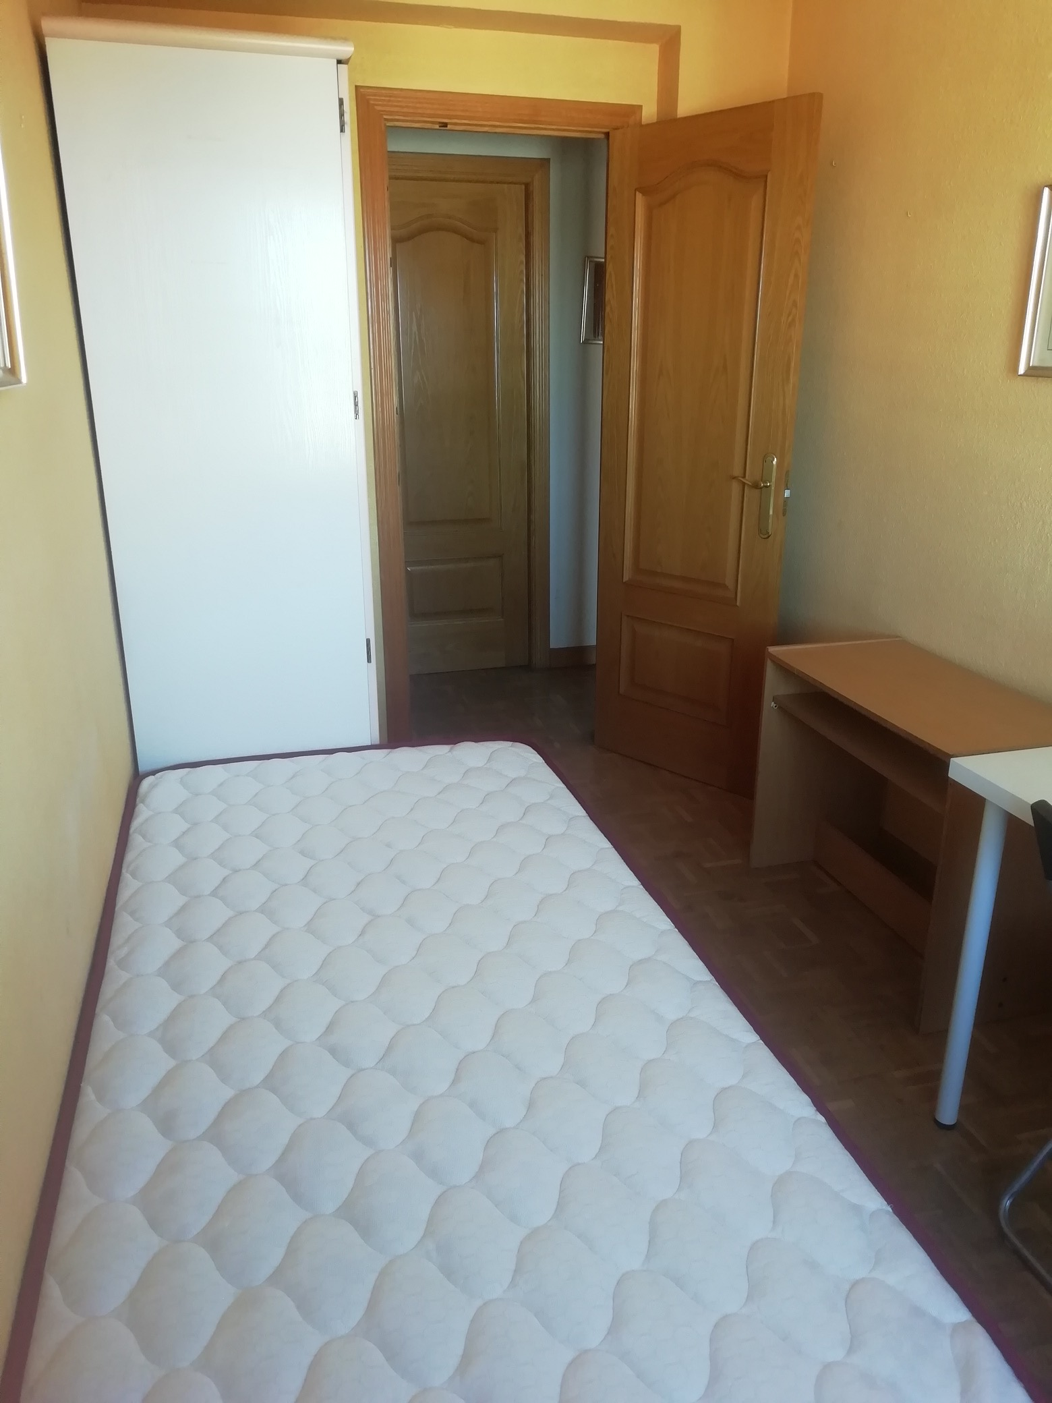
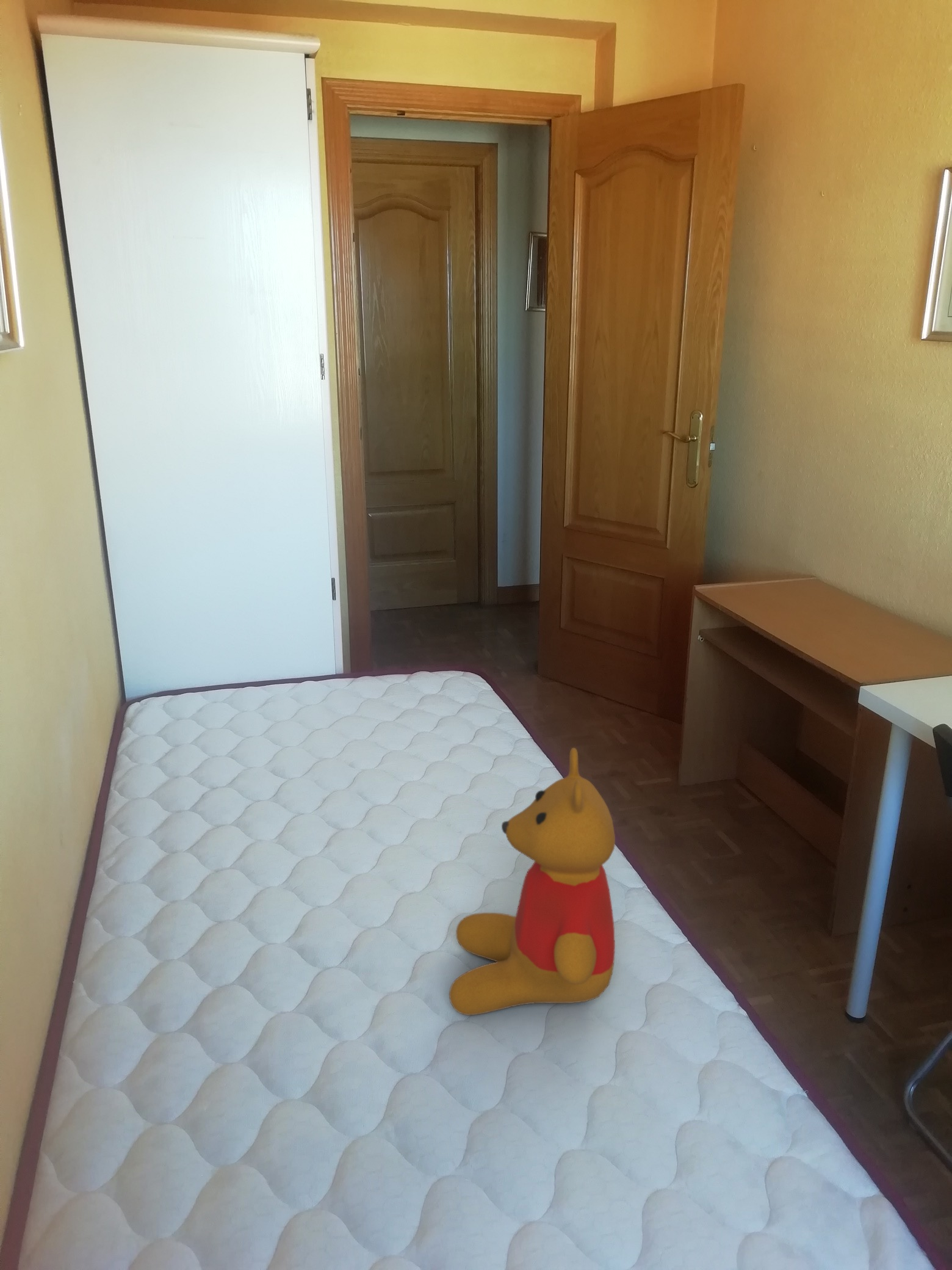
+ teddy bear (533, 877)
